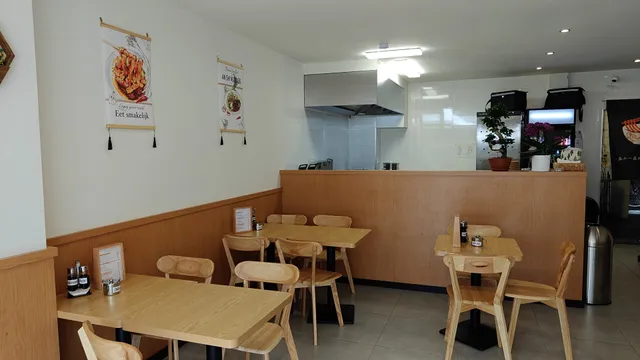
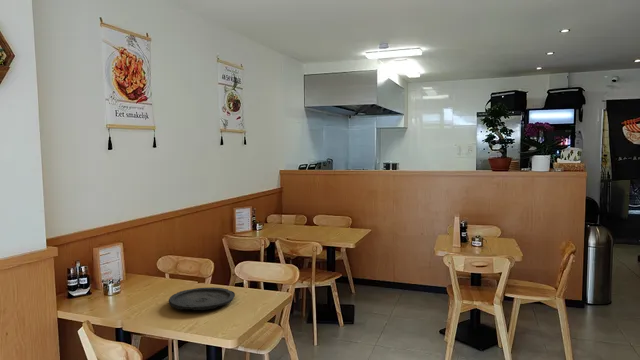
+ plate (202, 298)
